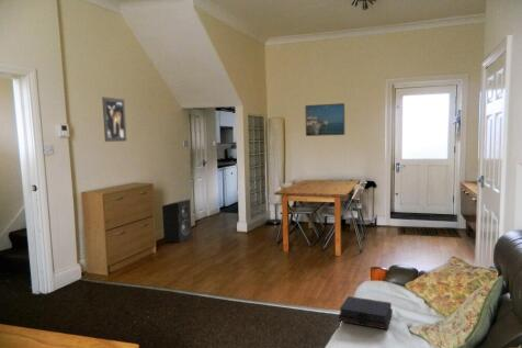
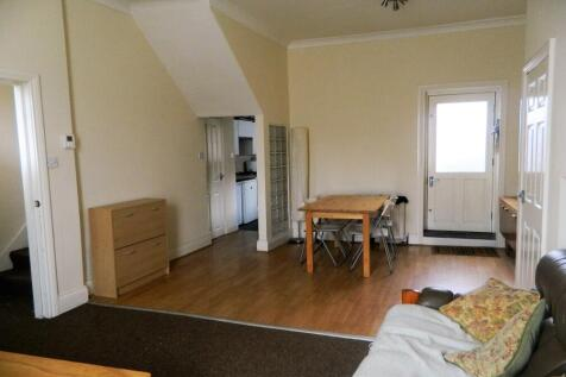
- speaker (175, 220)
- wall art (114, 120)
- book (365, 311)
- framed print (325, 120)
